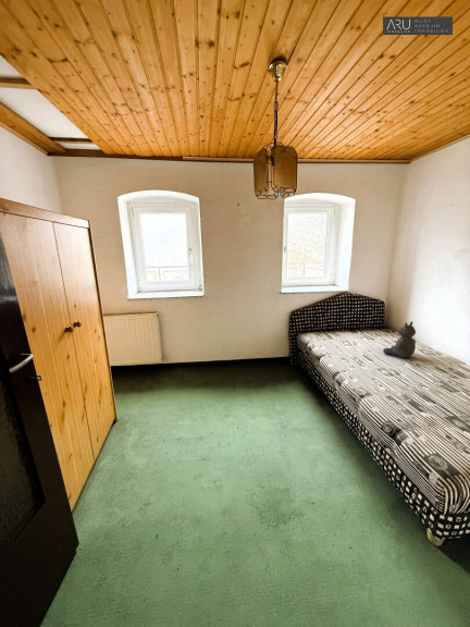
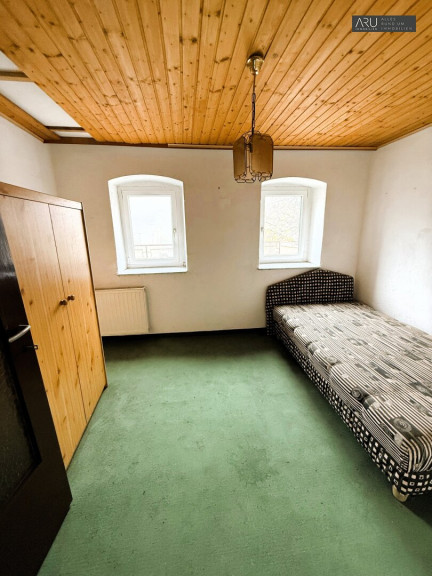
- teddy bear (400, 337)
